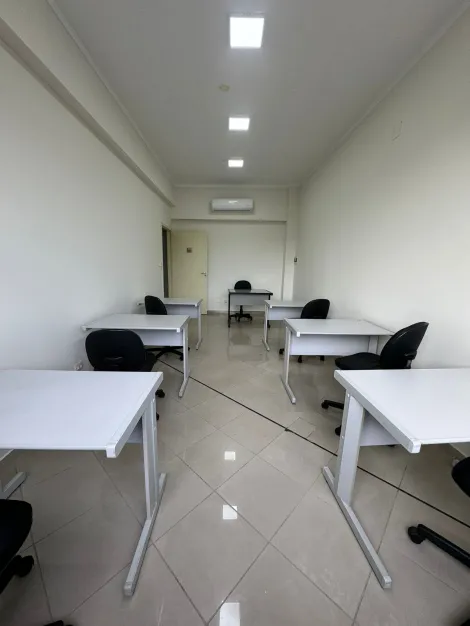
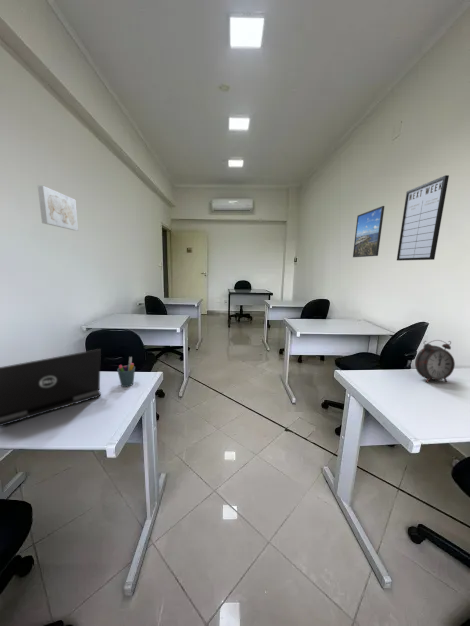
+ wall art (60, 210)
+ writing board (419, 223)
+ pen holder (126, 372)
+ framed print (366, 234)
+ laptop (46, 375)
+ alarm clock (436, 360)
